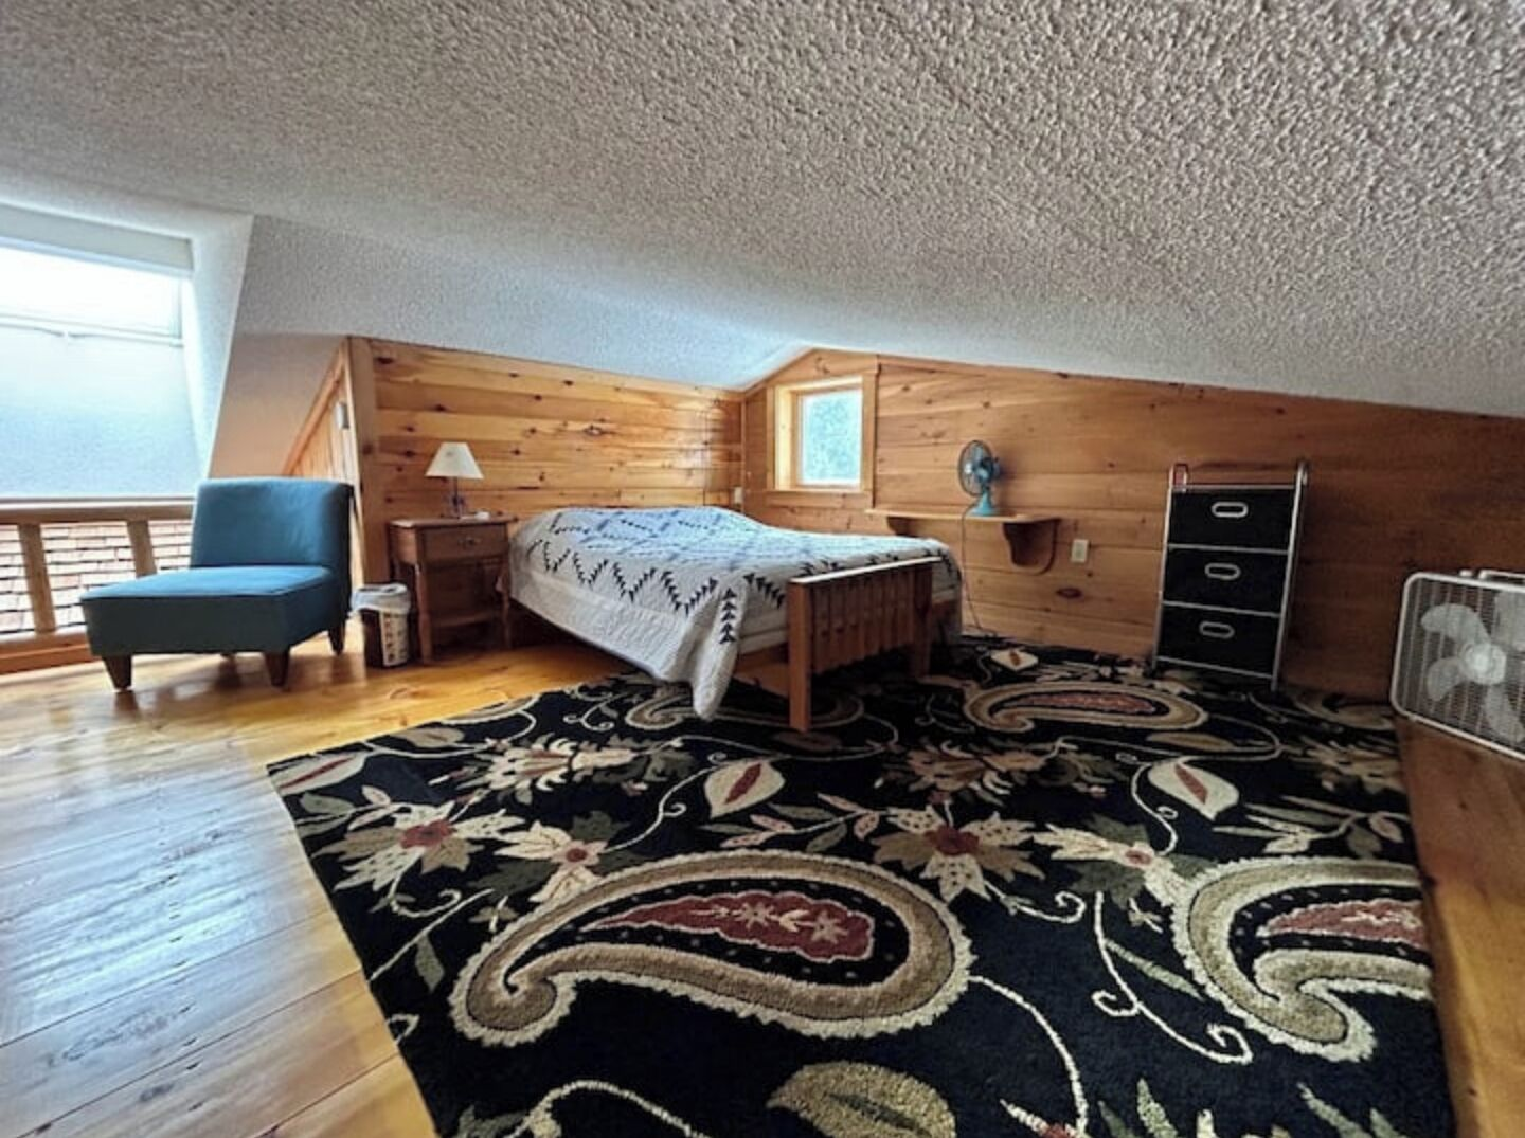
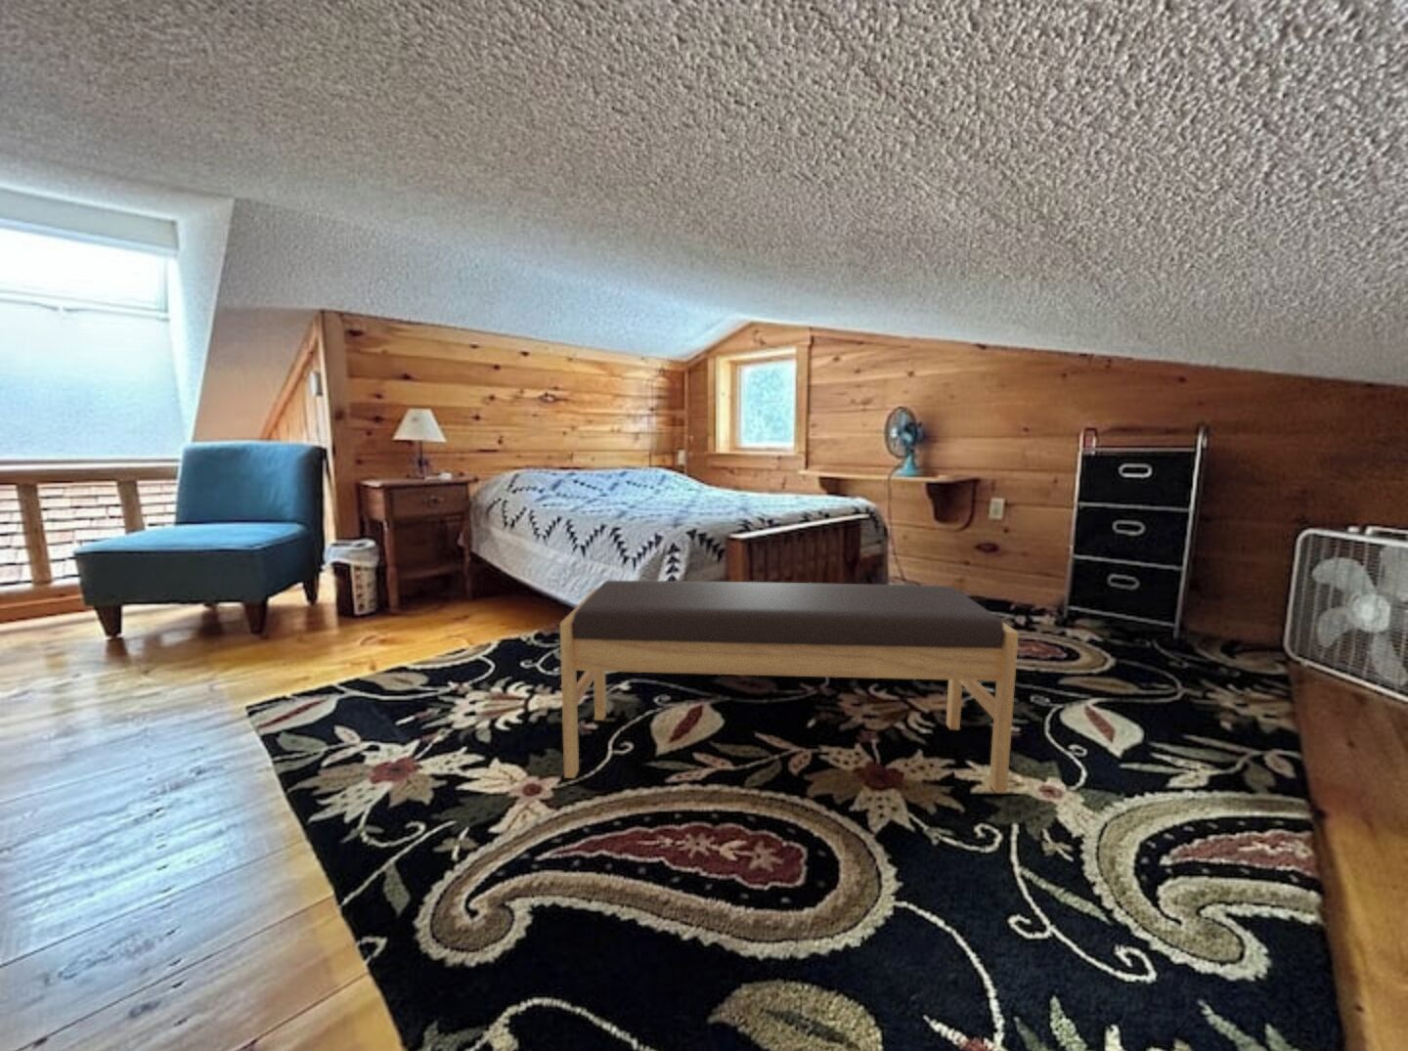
+ bench (779, 673)
